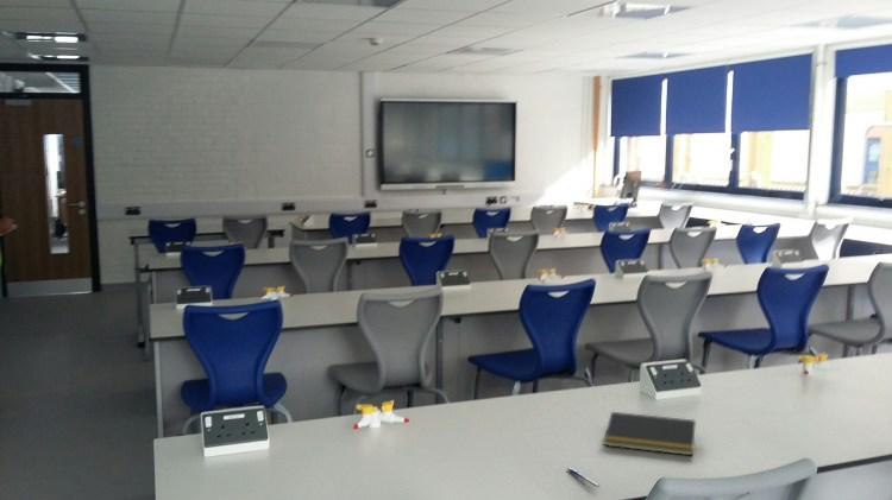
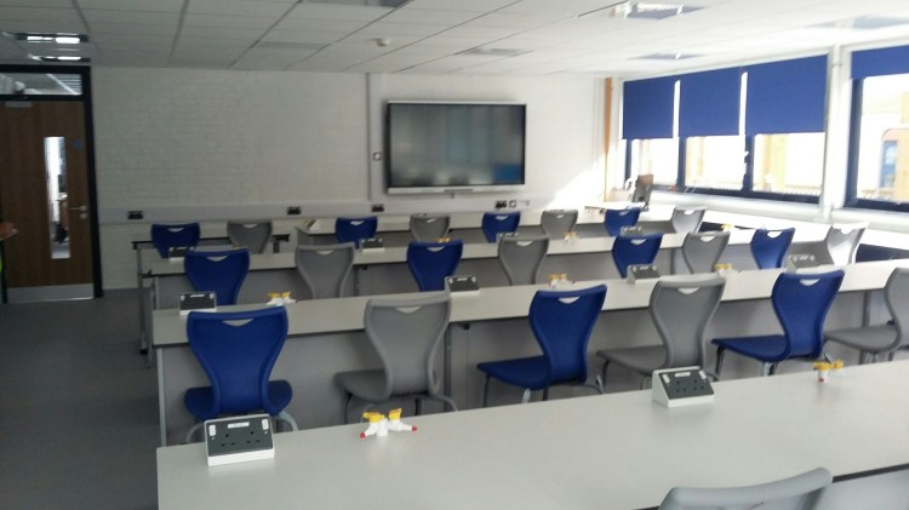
- pen (583, 476)
- notepad (649, 432)
